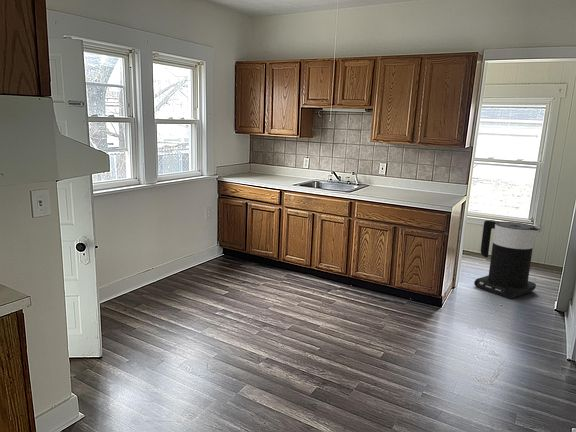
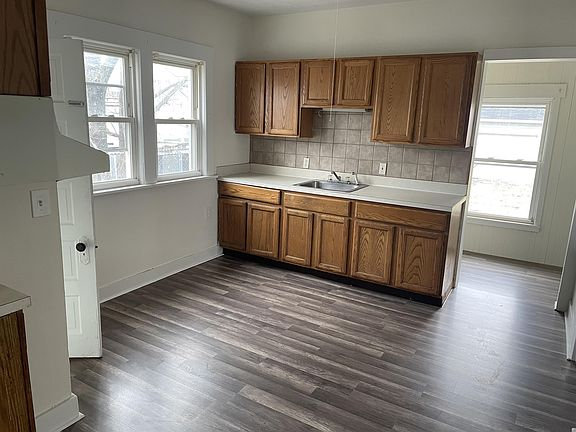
- trash can (505, 256)
